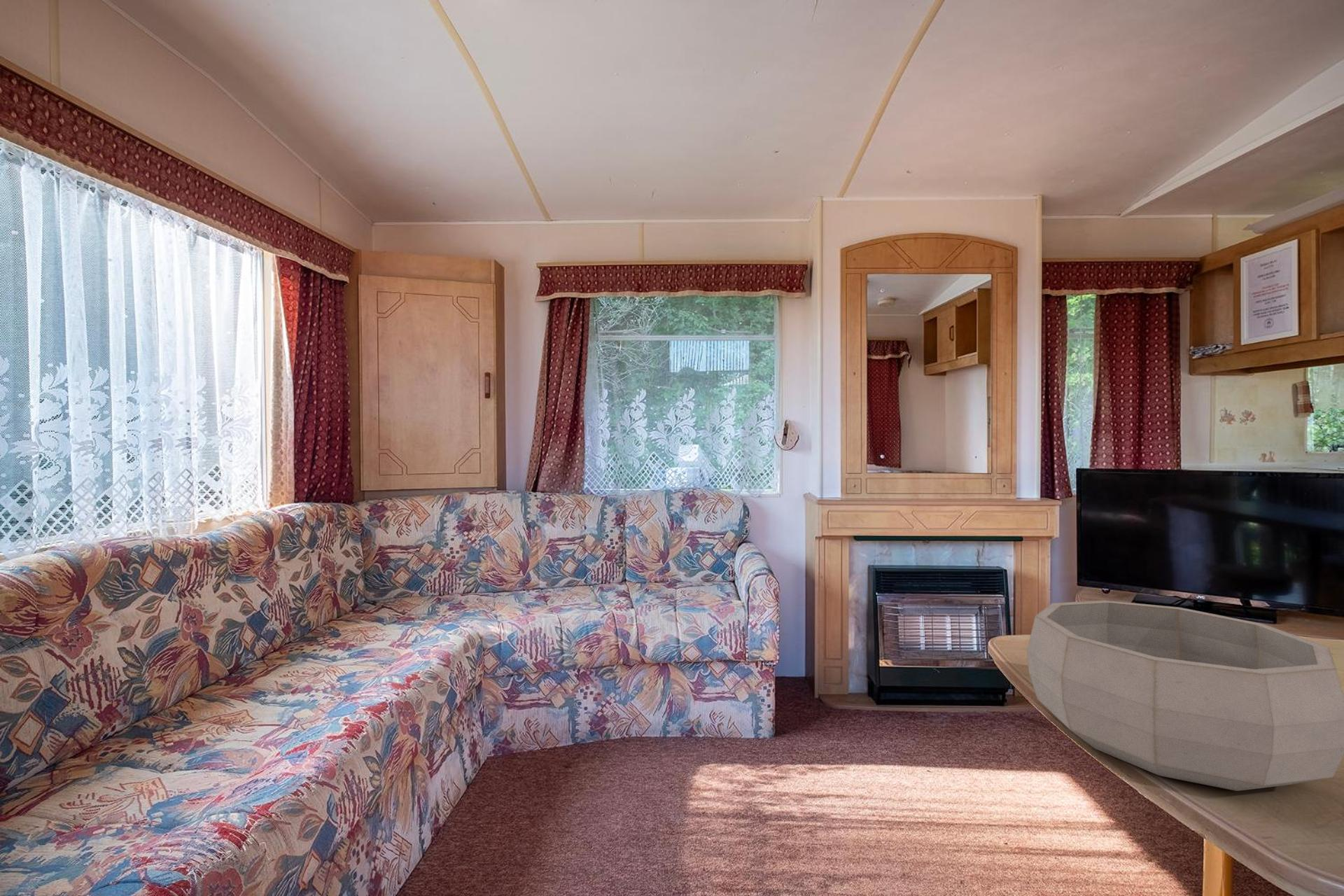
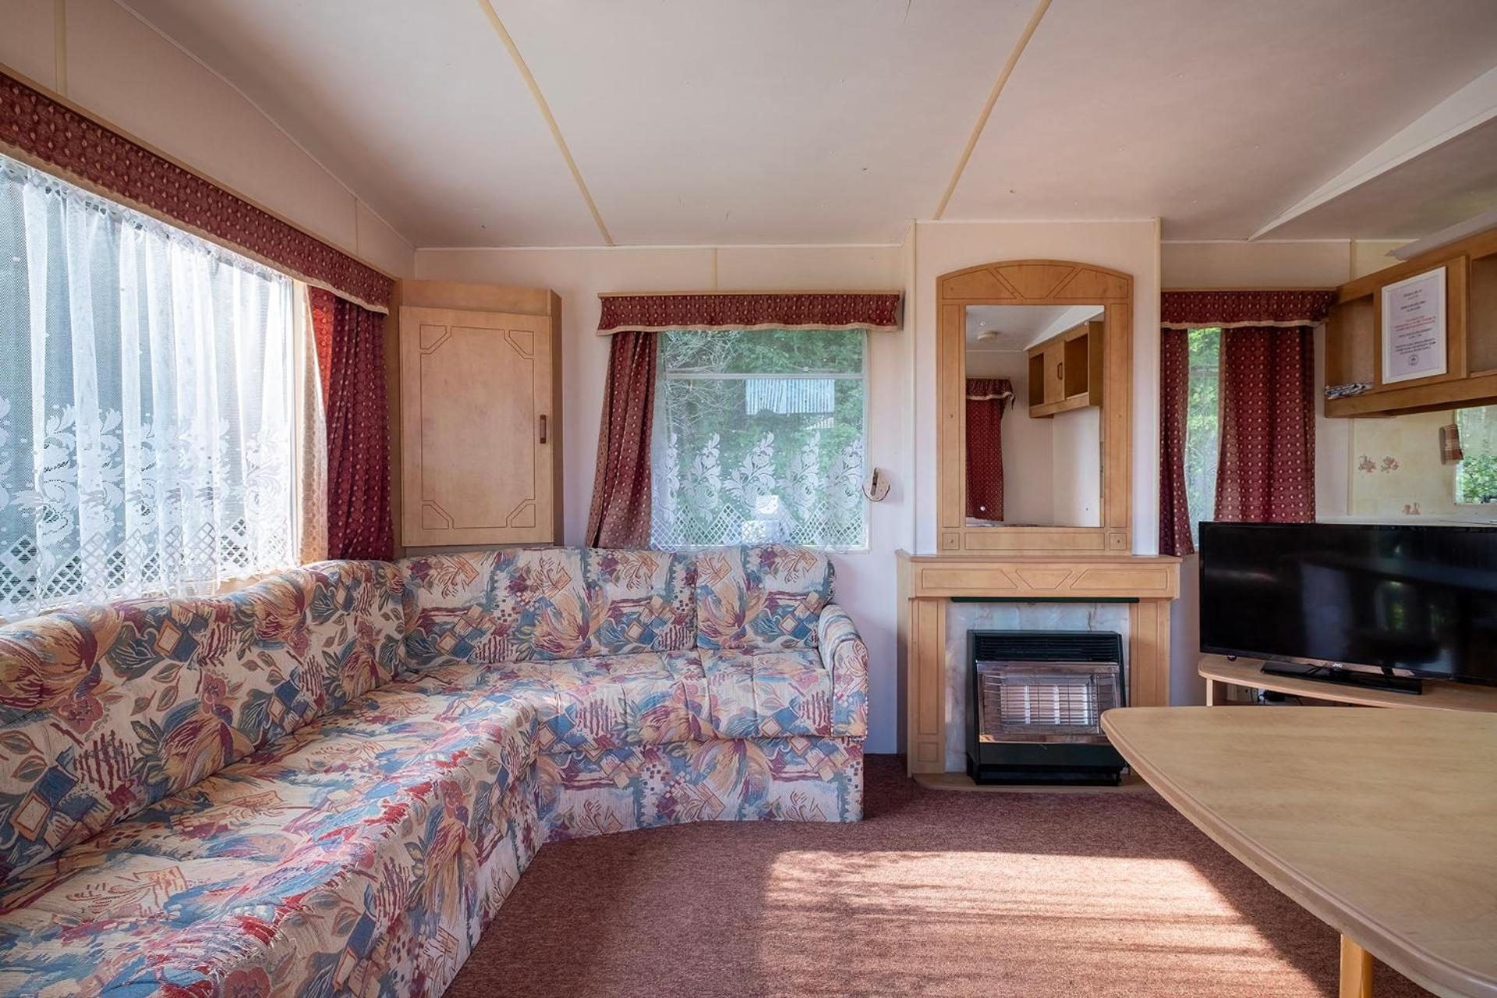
- decorative bowl (1169, 685)
